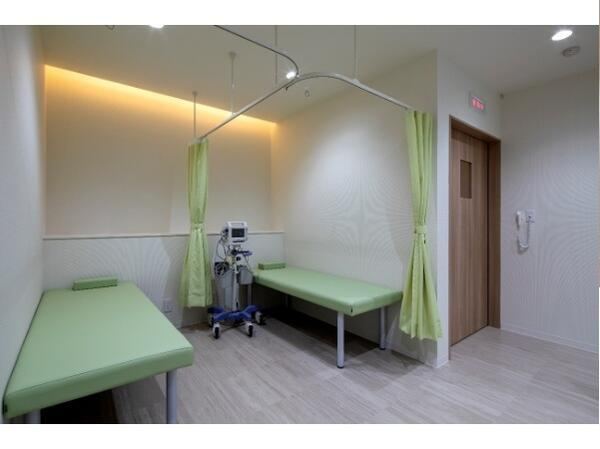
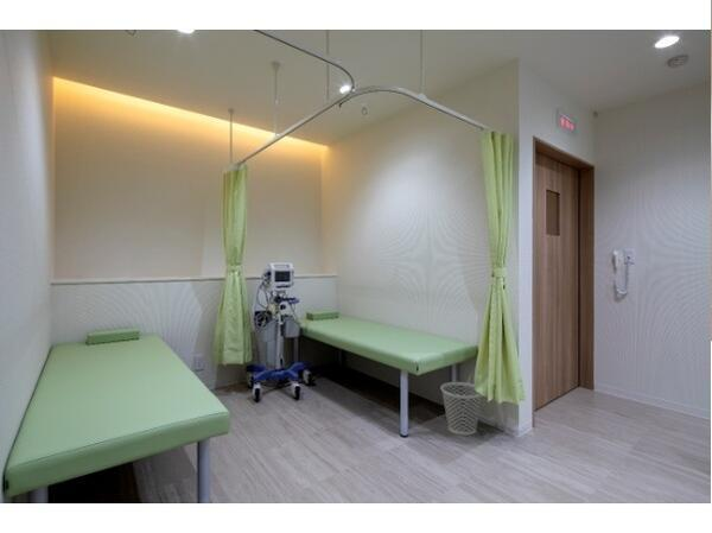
+ wastebasket (462, 408)
